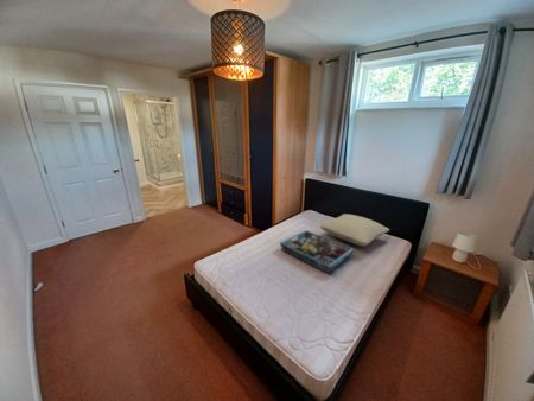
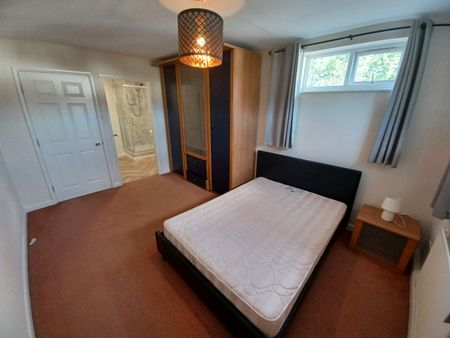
- pillow (352, 229)
- serving tray (314, 248)
